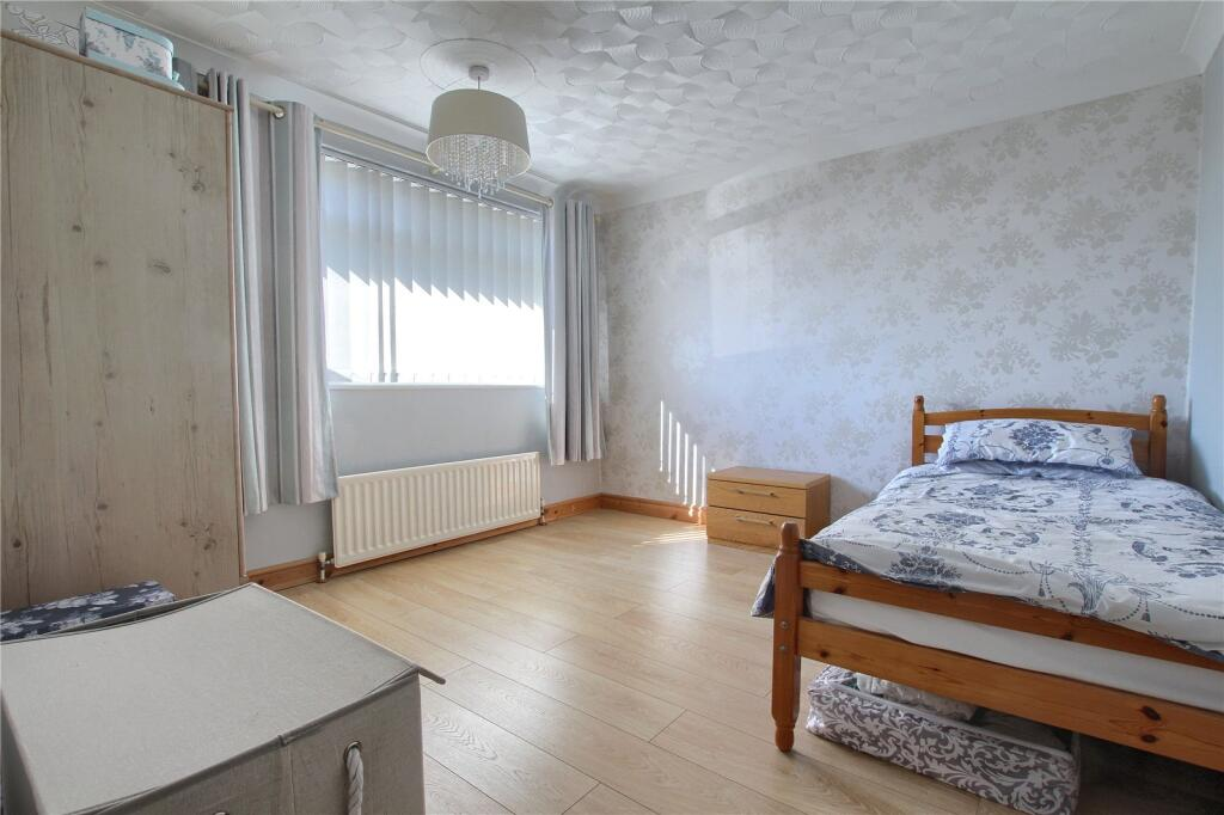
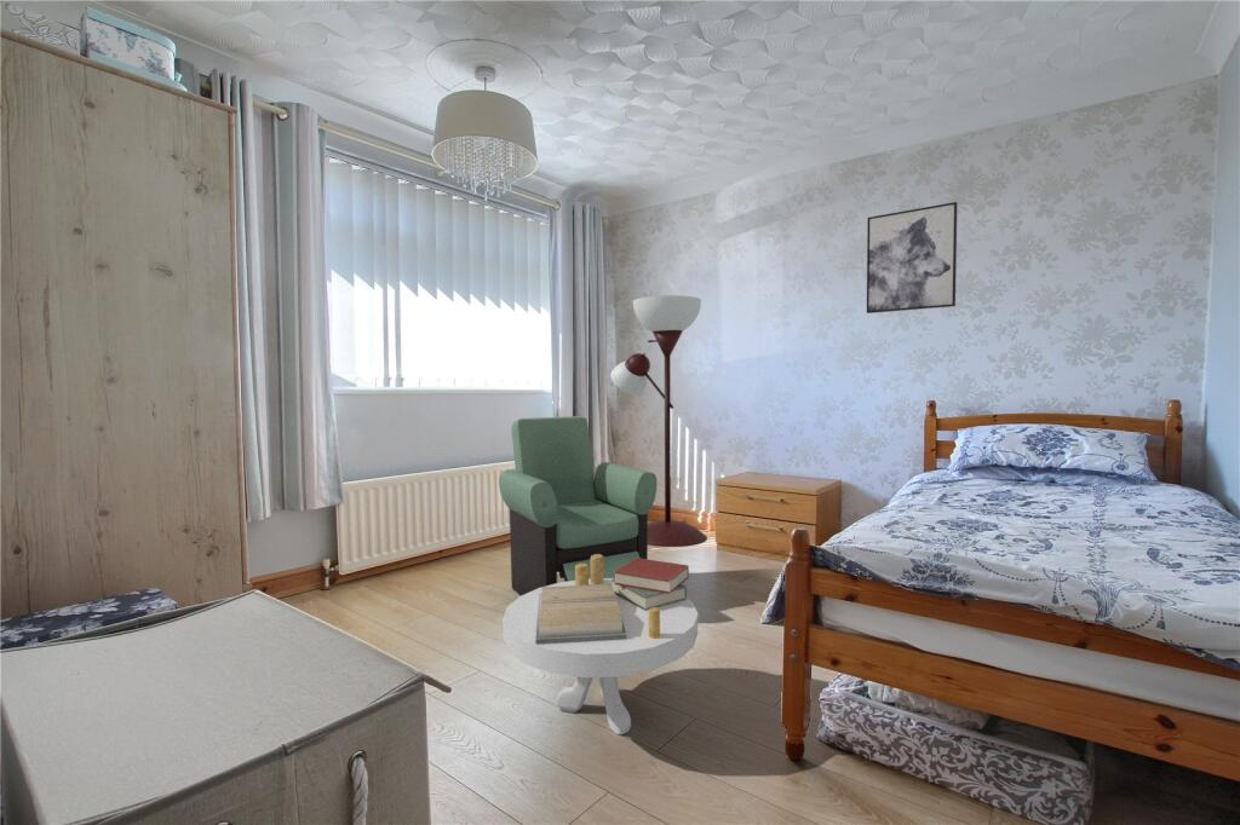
+ armchair (576, 507)
+ floor lamp (665, 419)
+ wall art (909, 260)
+ side table (602, 645)
